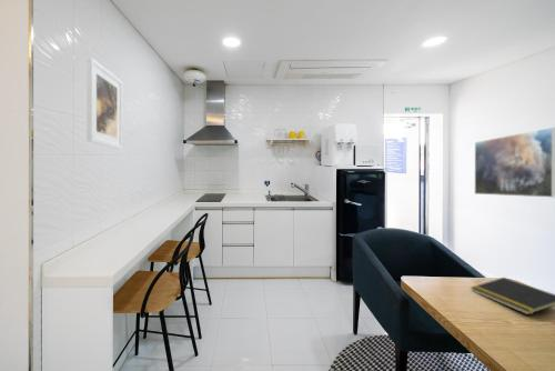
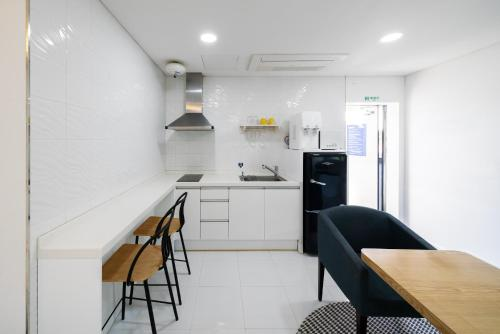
- notepad (514, 293)
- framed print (508, 166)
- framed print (105, 108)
